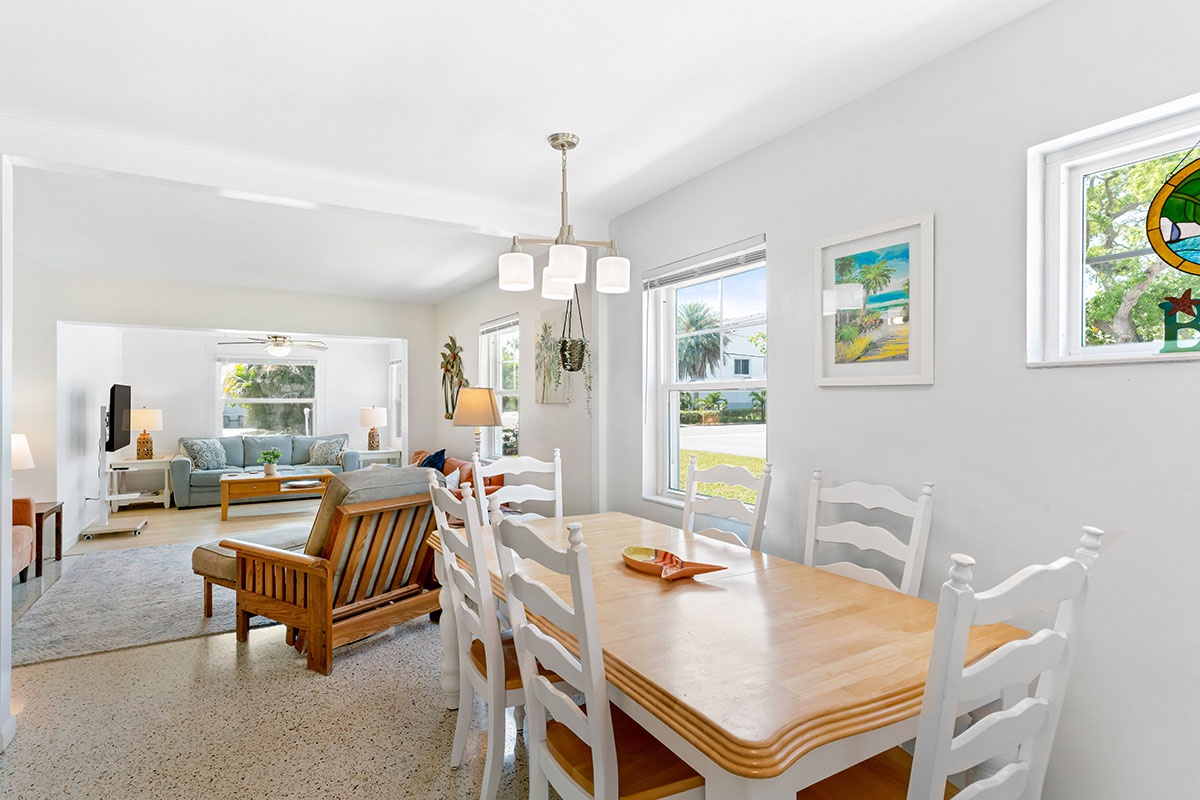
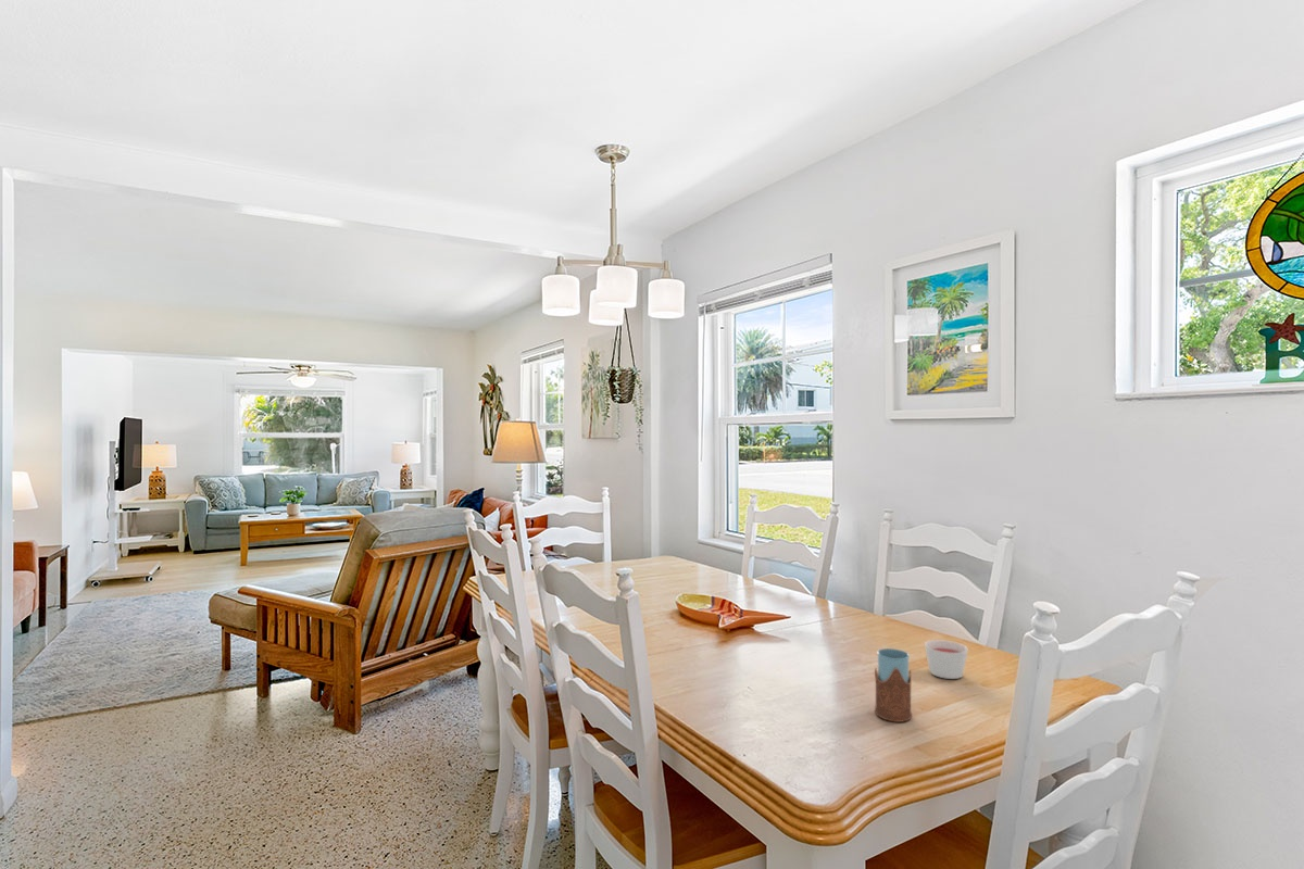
+ candle (945, 659)
+ drinking glass (891, 681)
